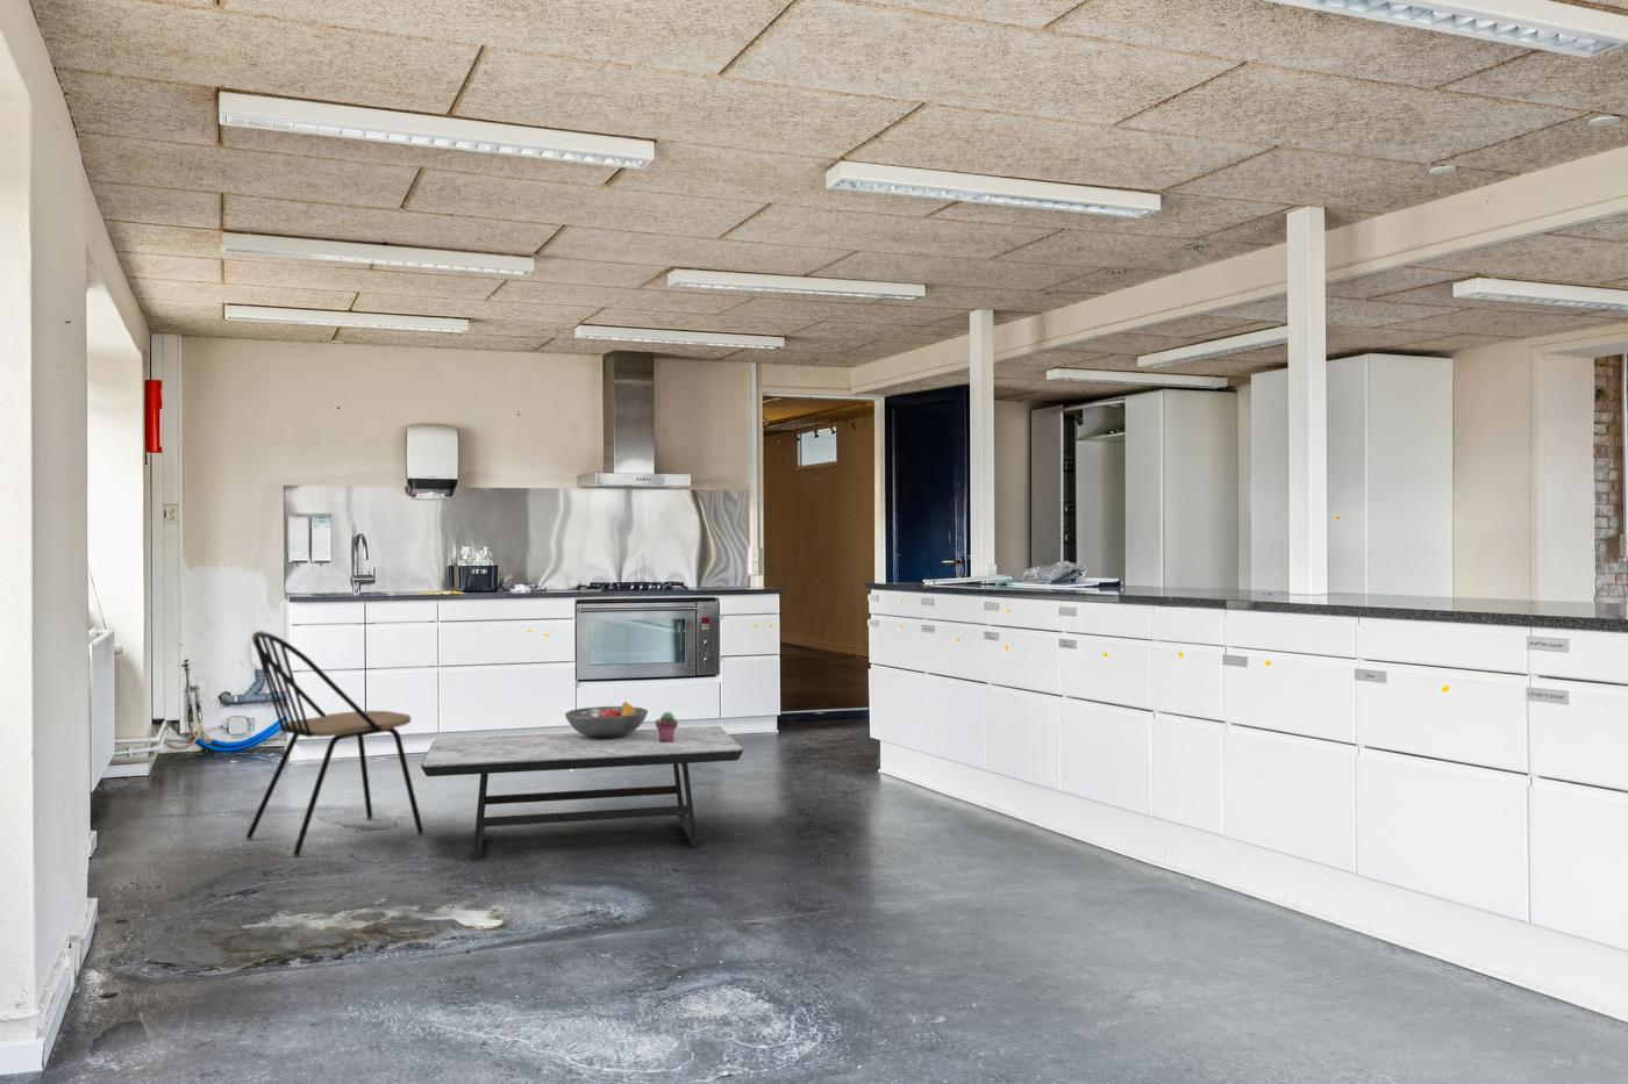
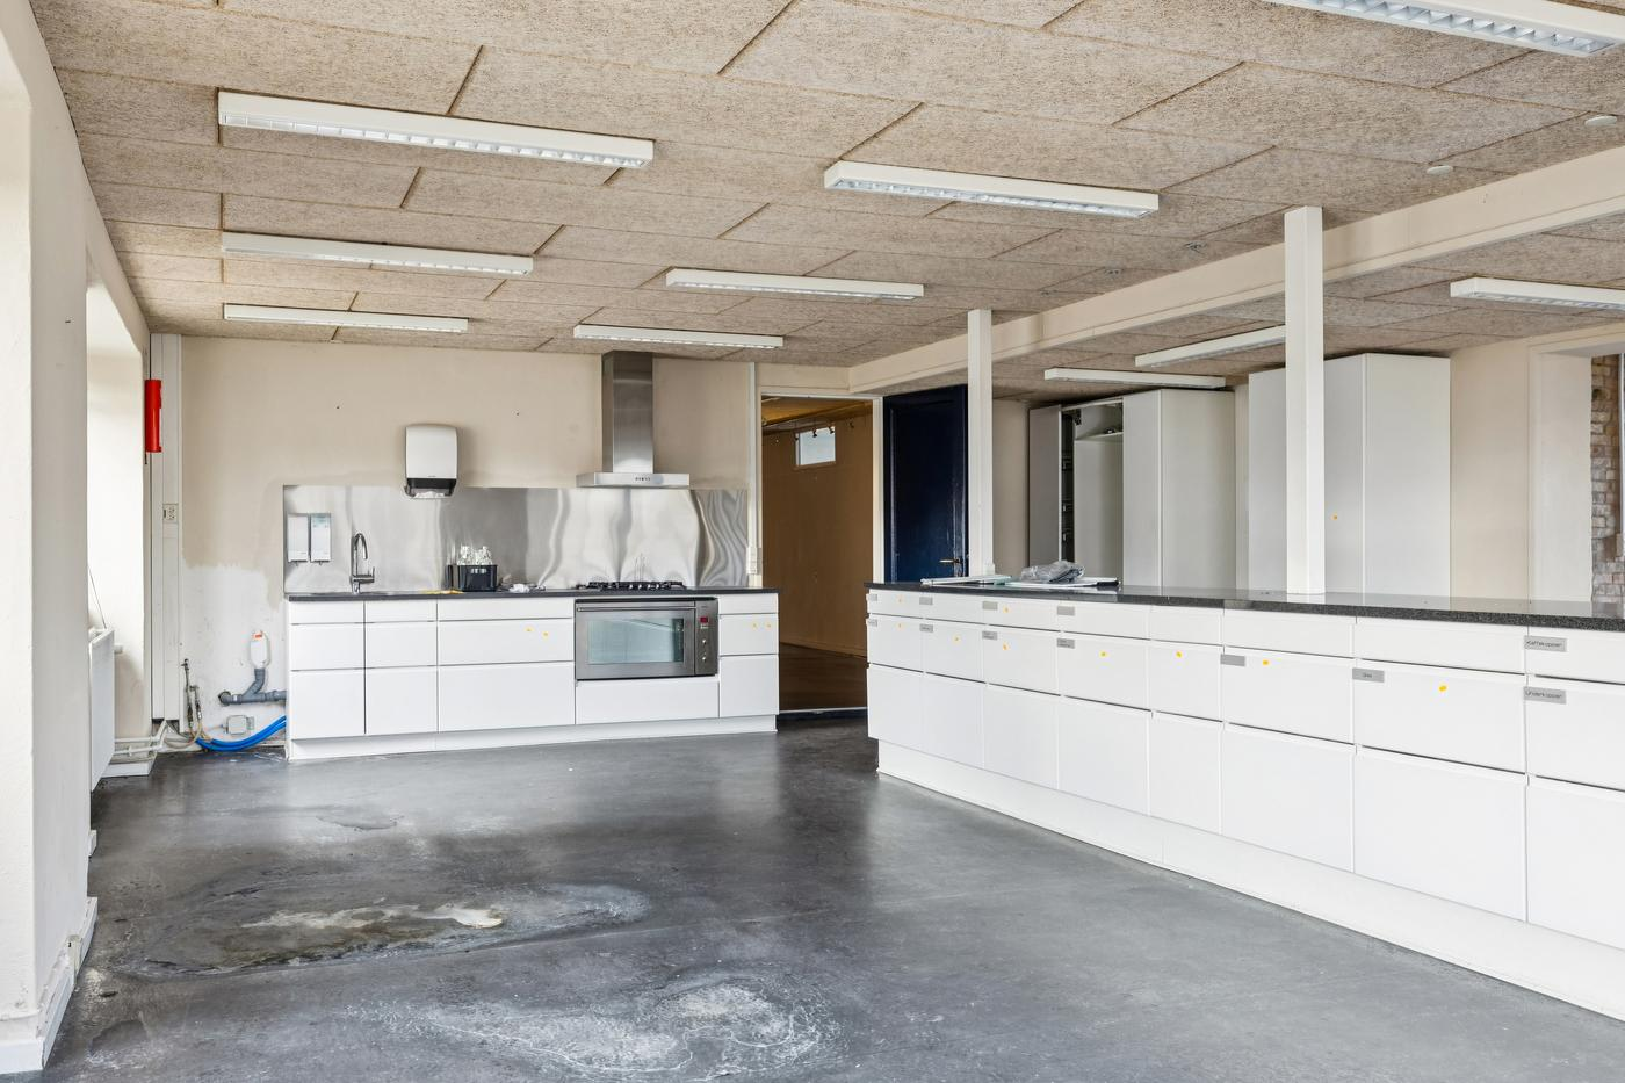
- dining chair (334, 732)
- fruit bowl (606, 719)
- coffee table (583, 790)
- potted succulent (666, 725)
